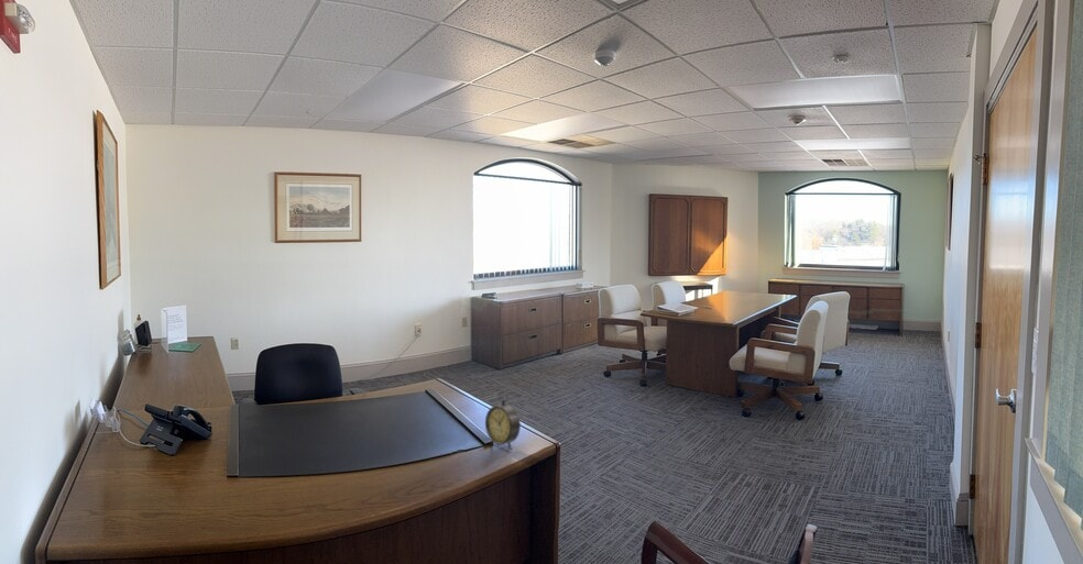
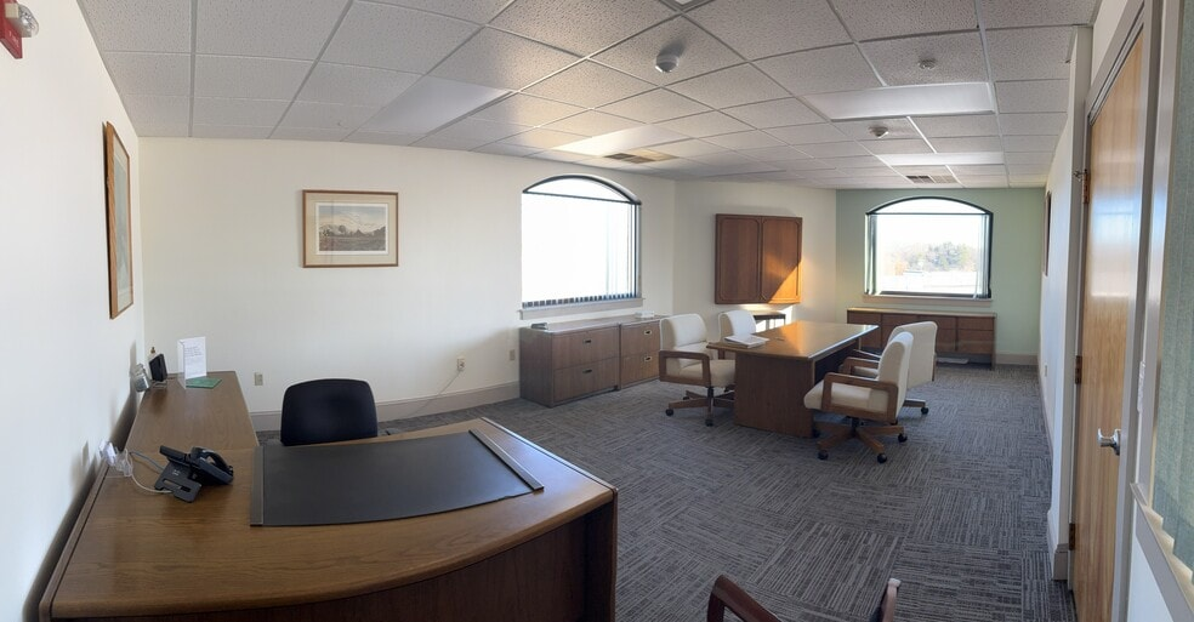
- alarm clock (503, 418)
